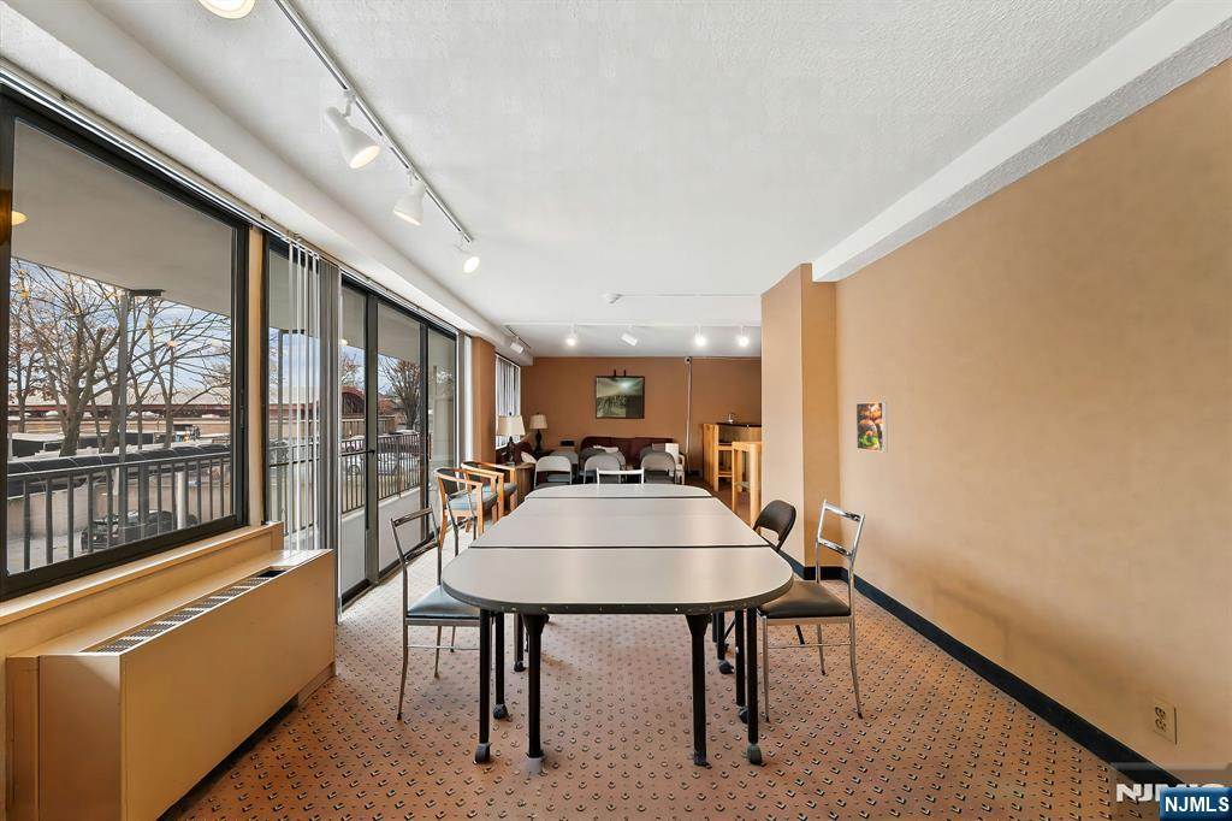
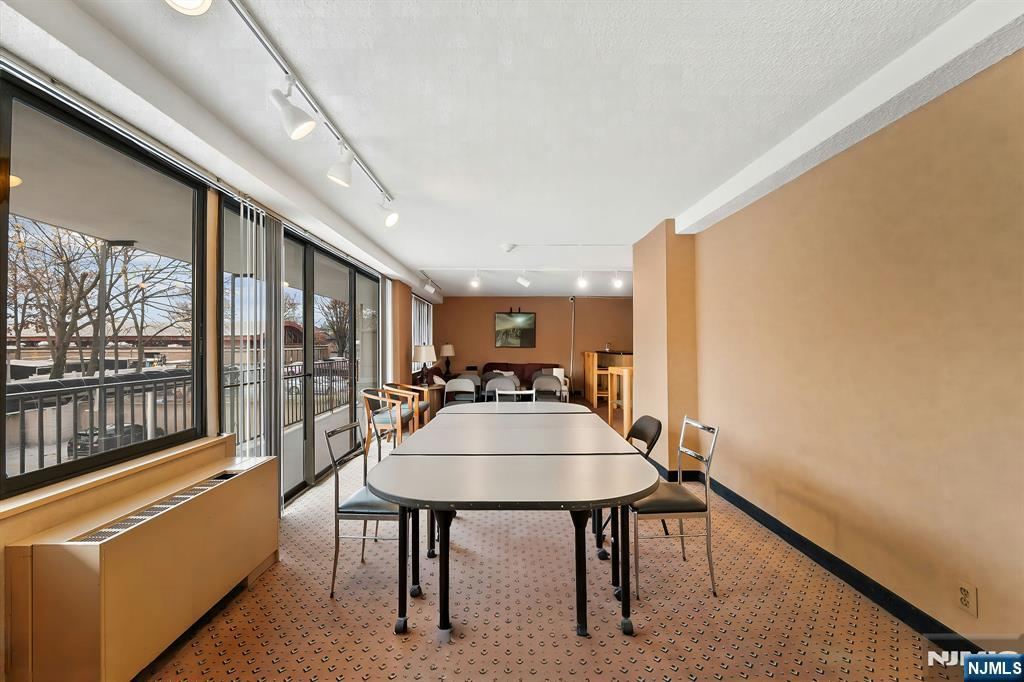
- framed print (870, 426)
